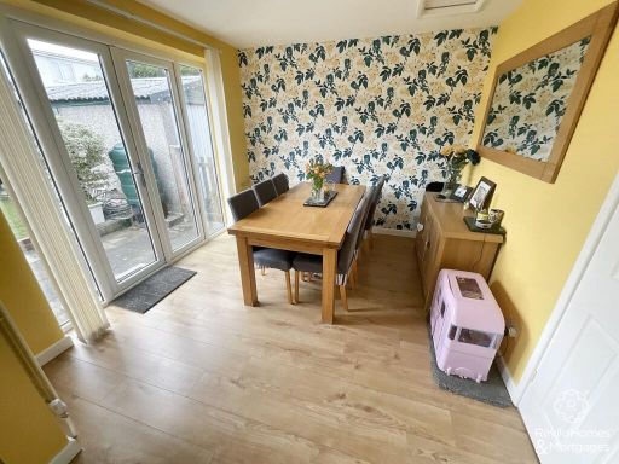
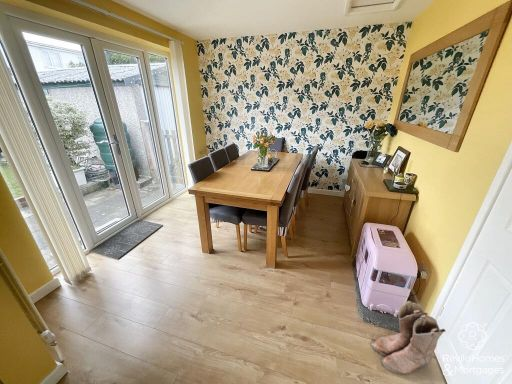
+ boots (406, 336)
